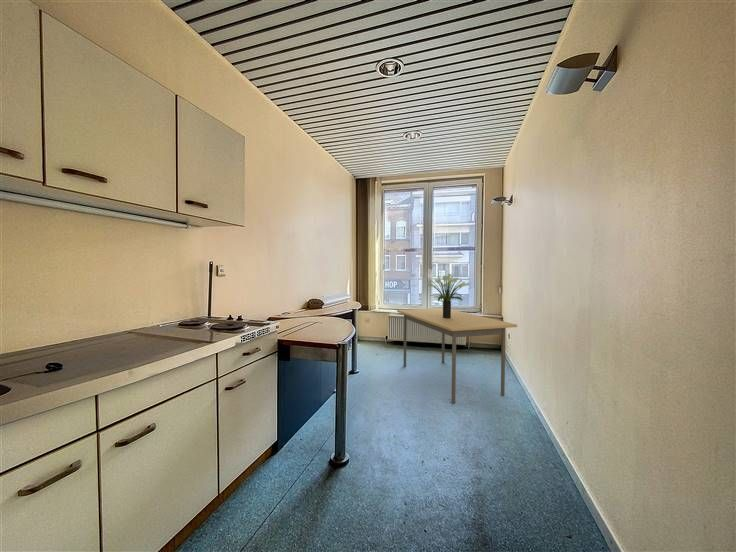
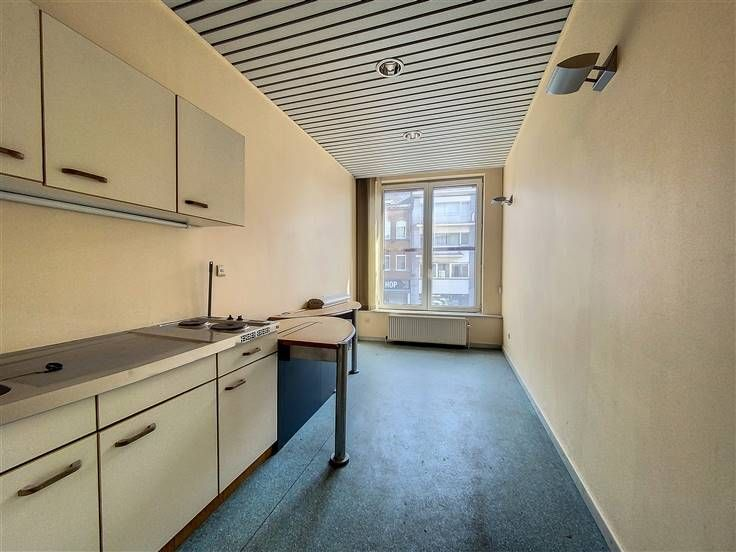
- potted plant (447, 295)
- dining table (444, 347)
